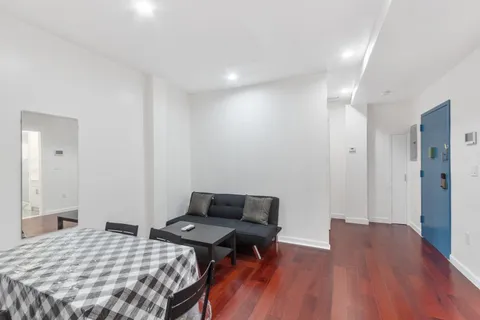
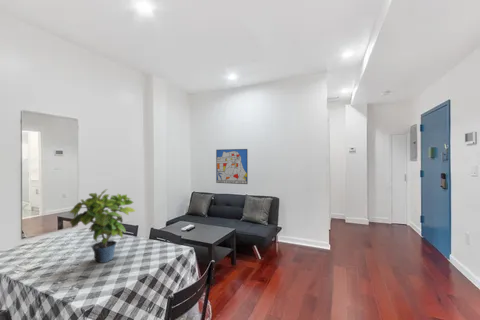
+ wall art (231, 166)
+ potted plant (103, 225)
